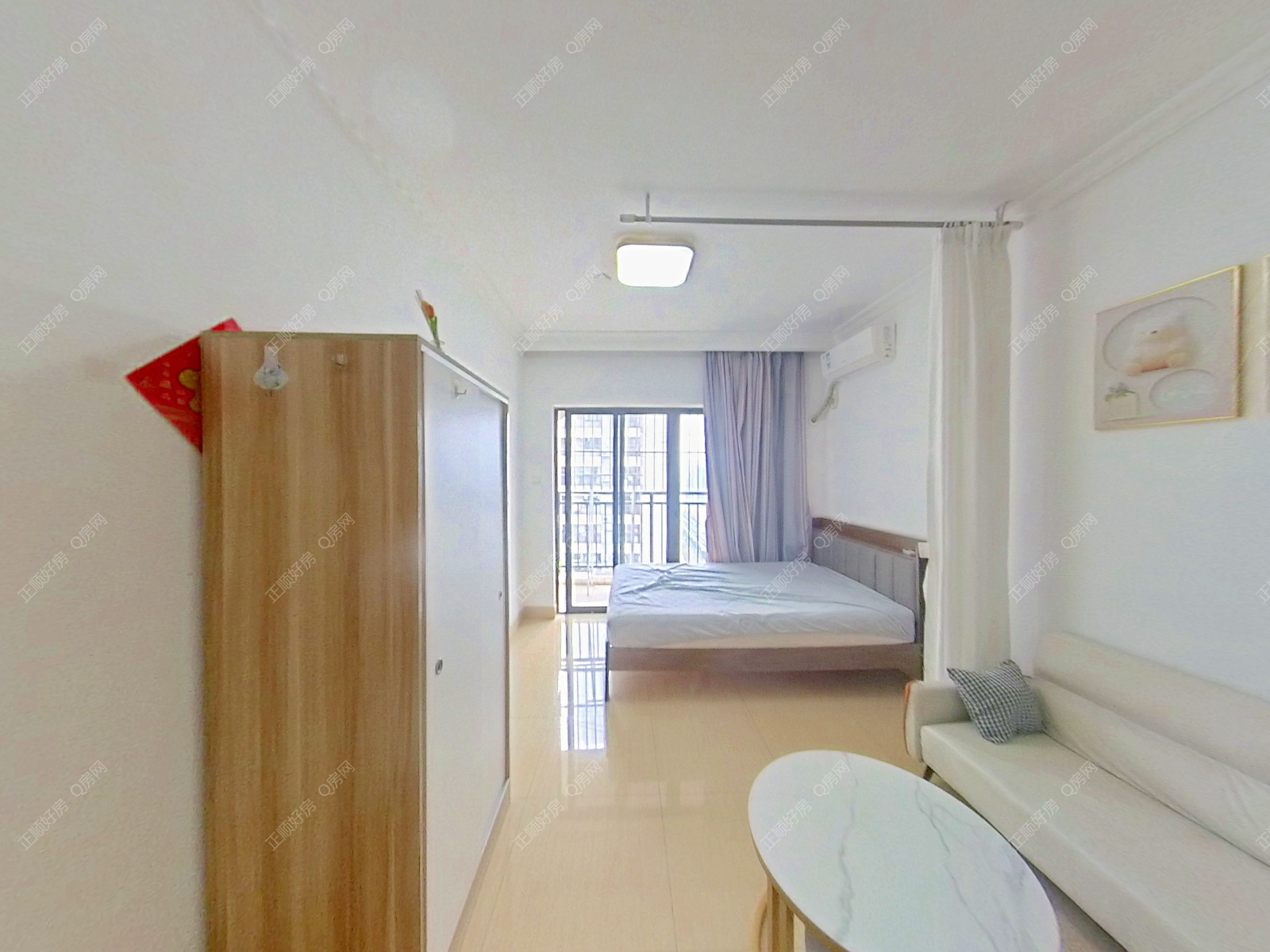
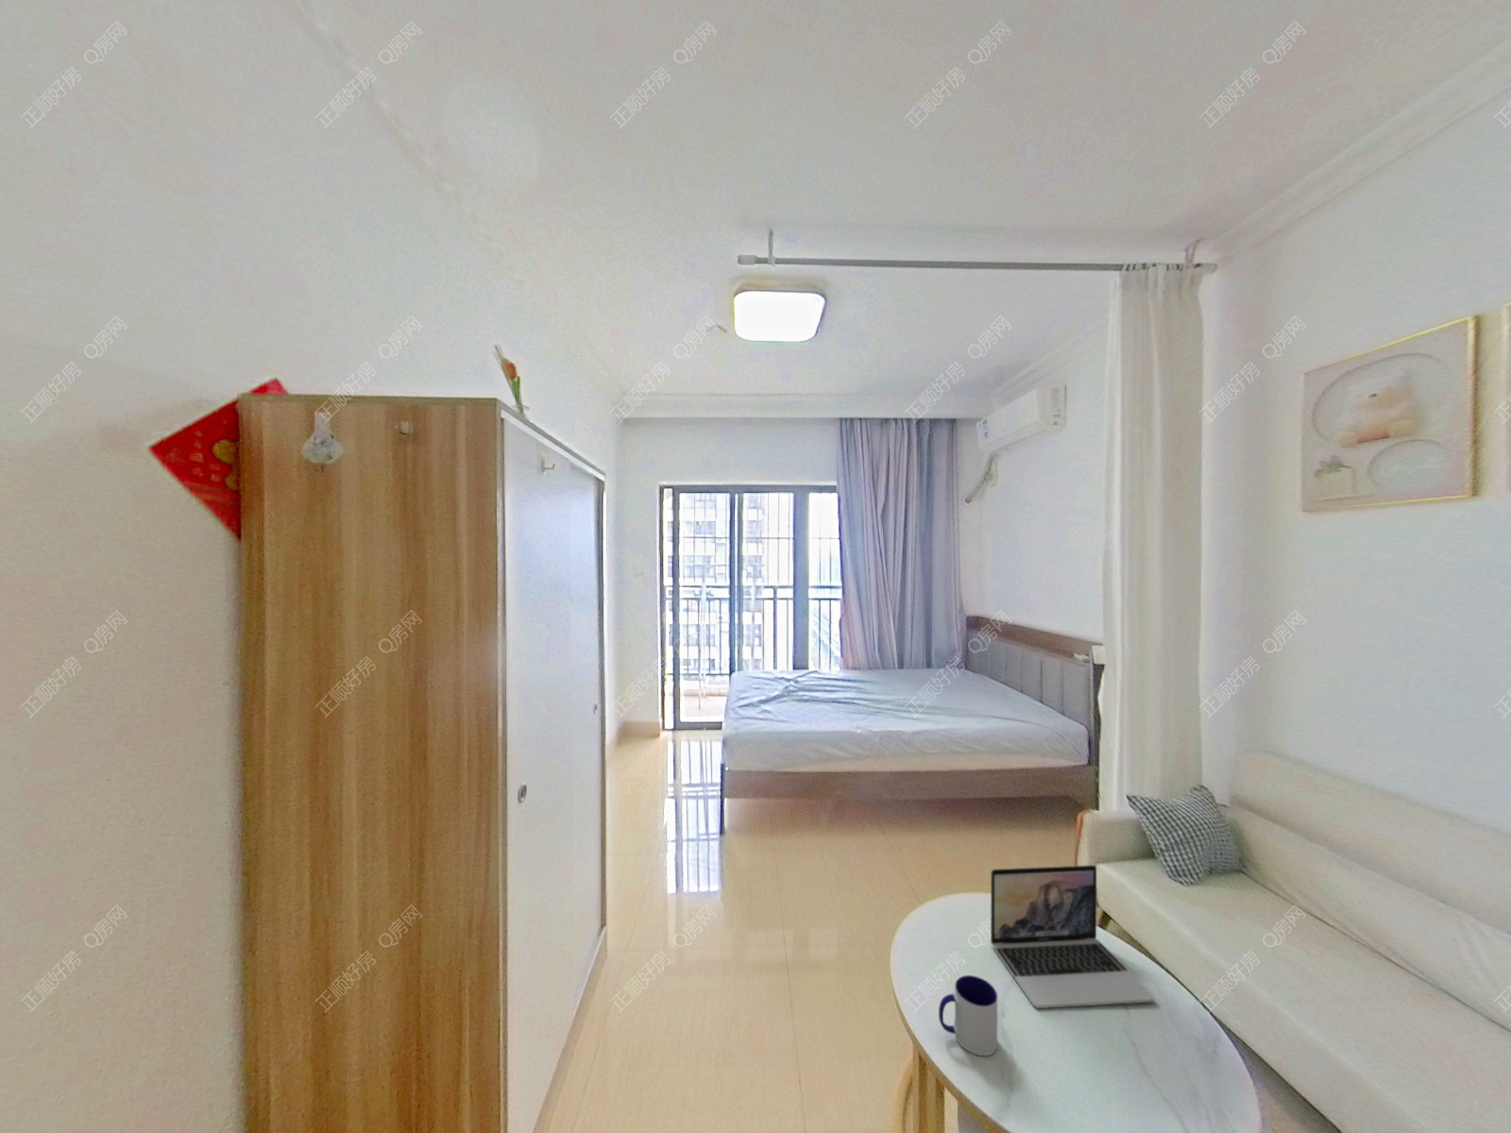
+ laptop (1067, 931)
+ mug (967, 1014)
